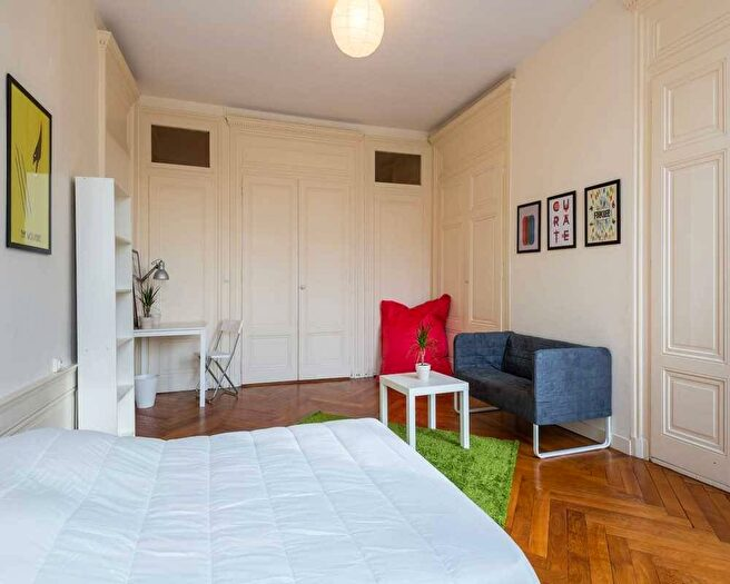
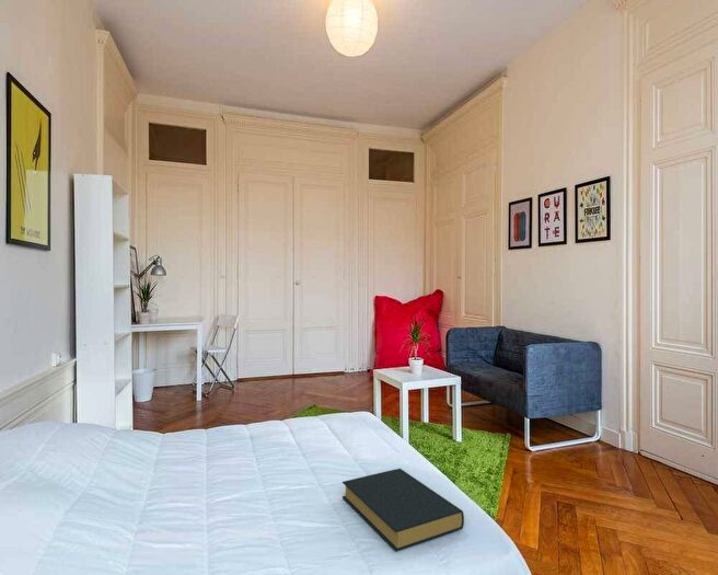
+ hardback book (398, 503)
